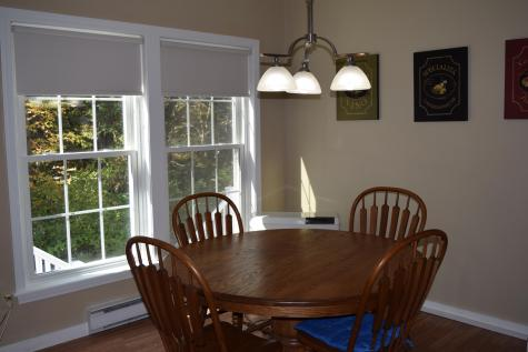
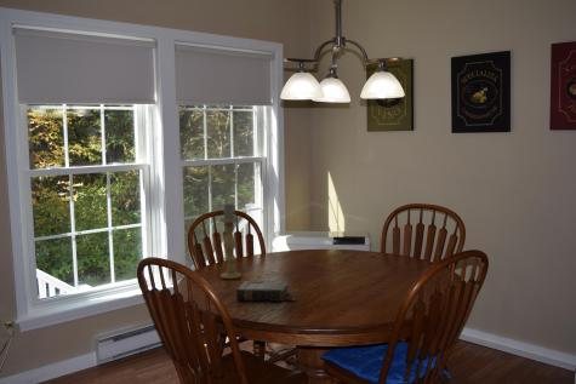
+ candle holder (229, 239)
+ book (269, 291)
